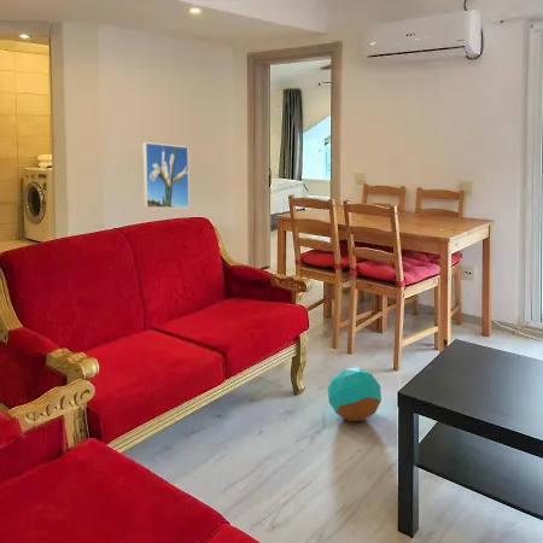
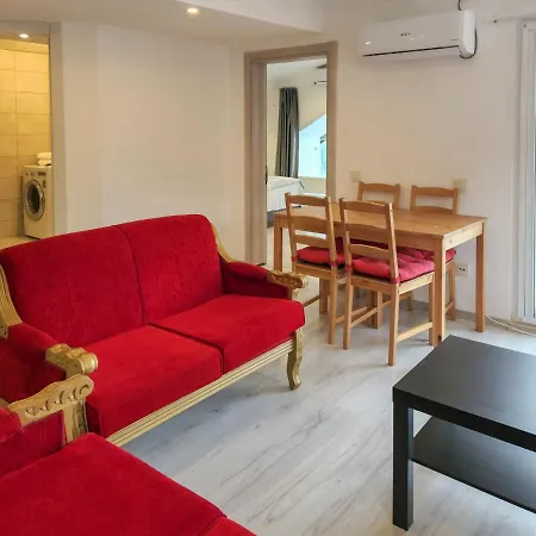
- ball (354, 393)
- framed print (167, 176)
